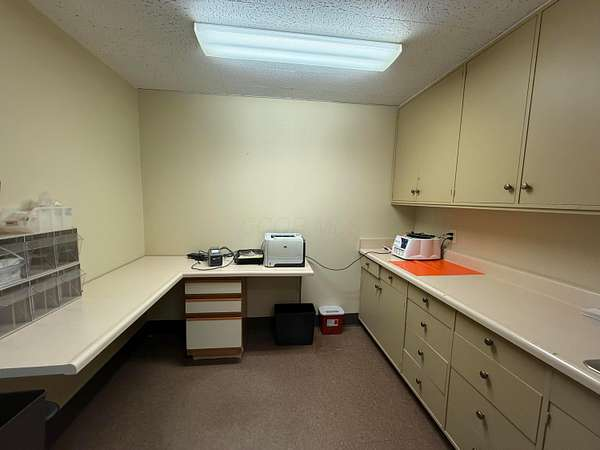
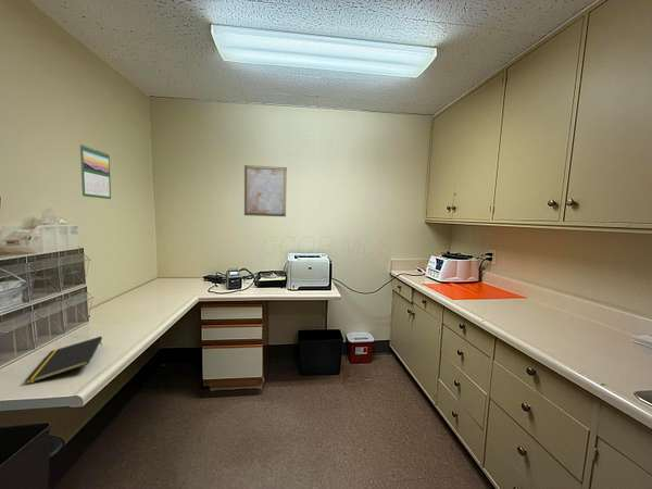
+ notepad (68, 356)
+ calendar (96, 173)
+ wall art (265, 191)
